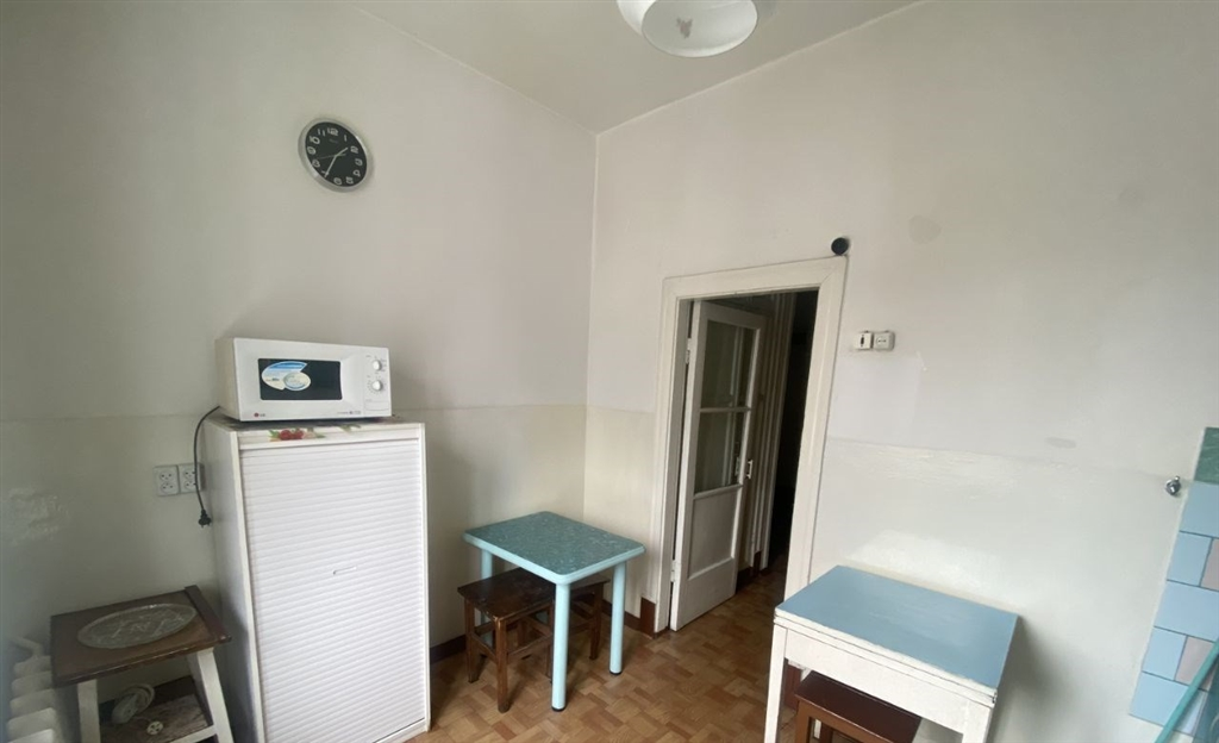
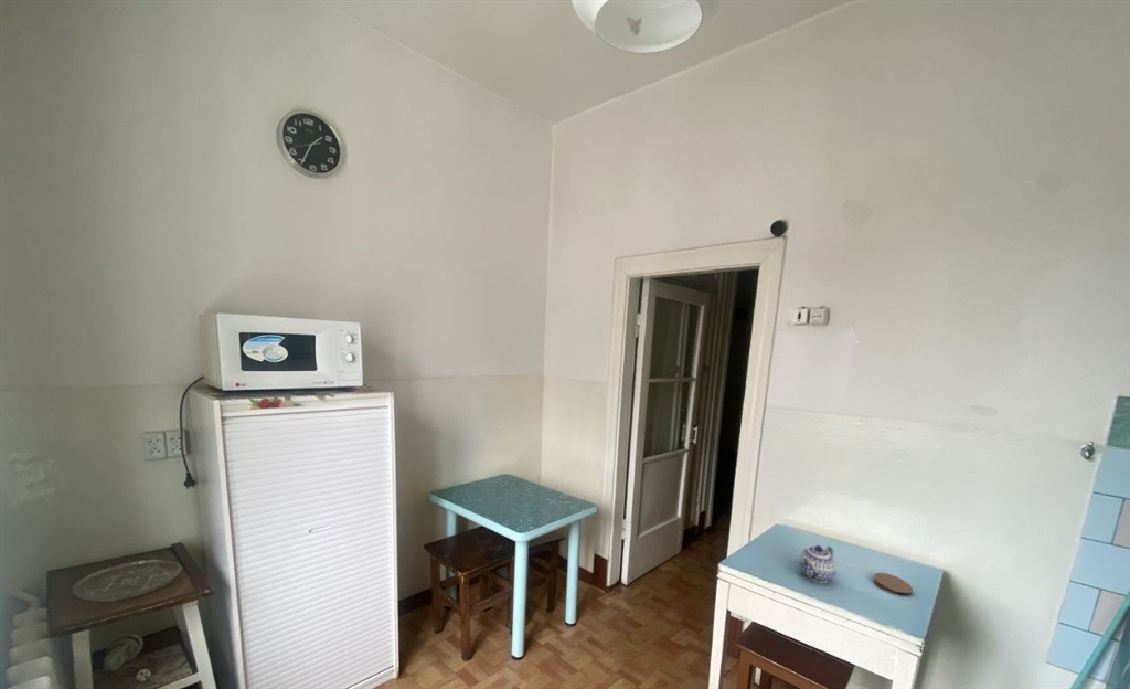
+ coaster (892, 584)
+ teapot (818, 561)
